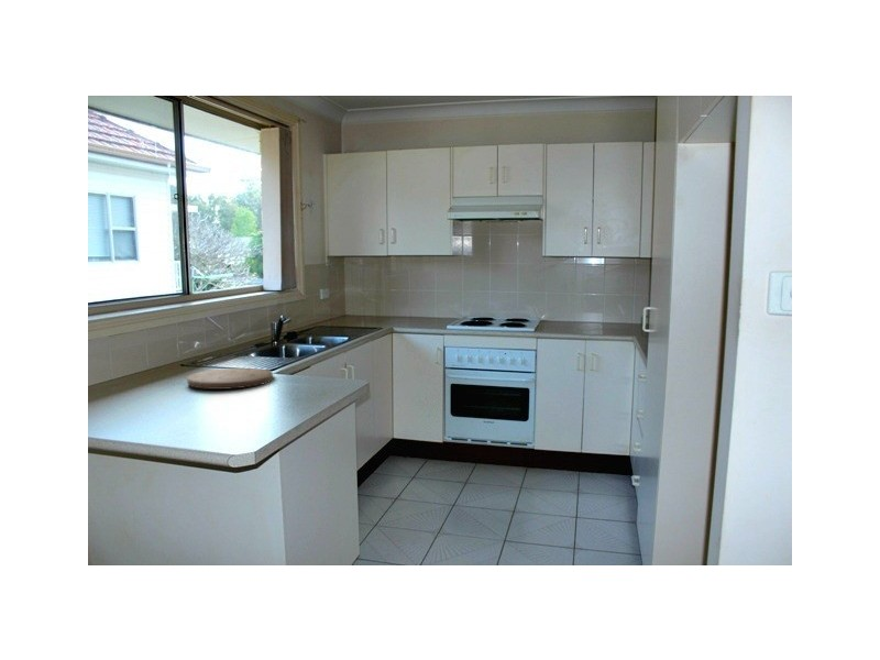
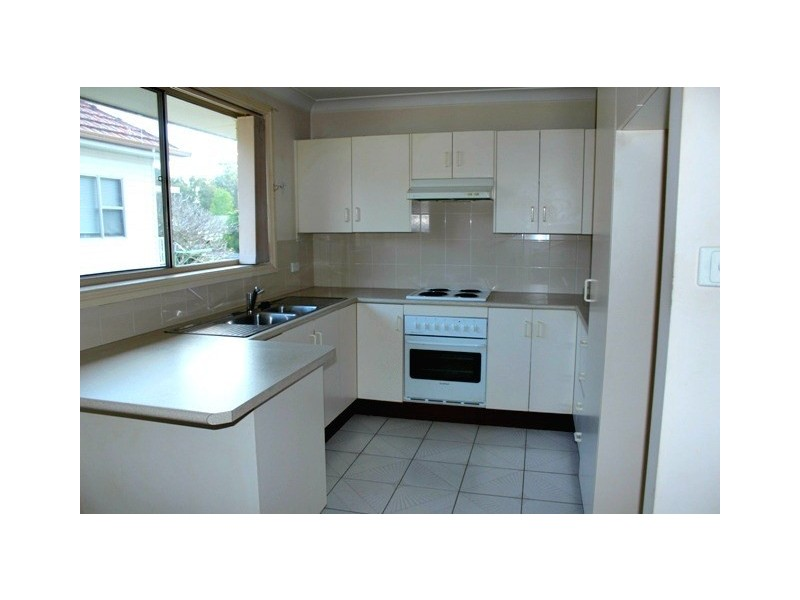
- cutting board (231, 377)
